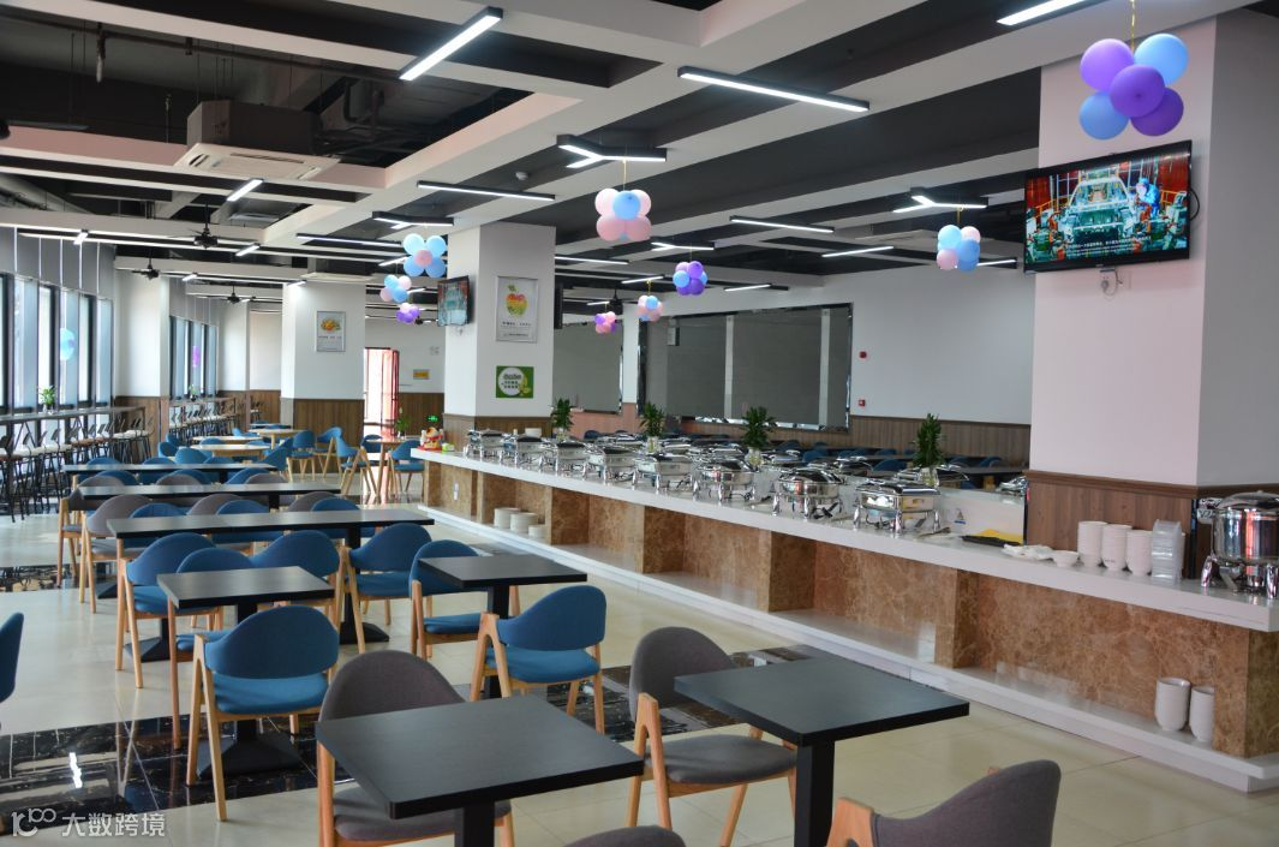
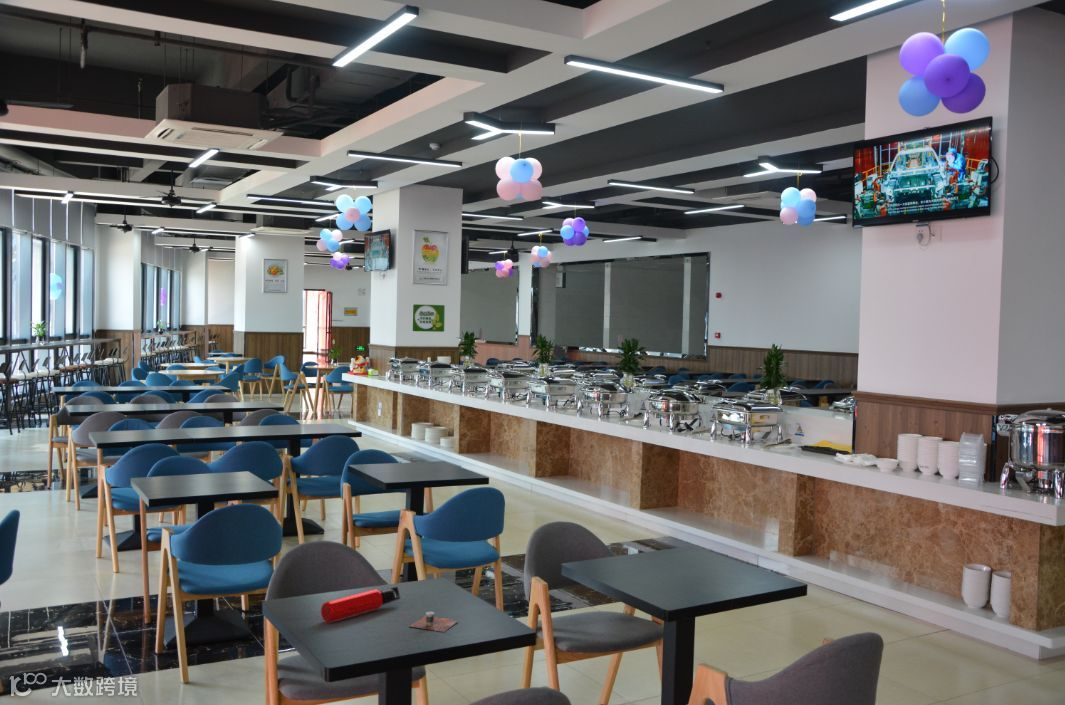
+ water bottle (363, 603)
+ cup (434, 618)
